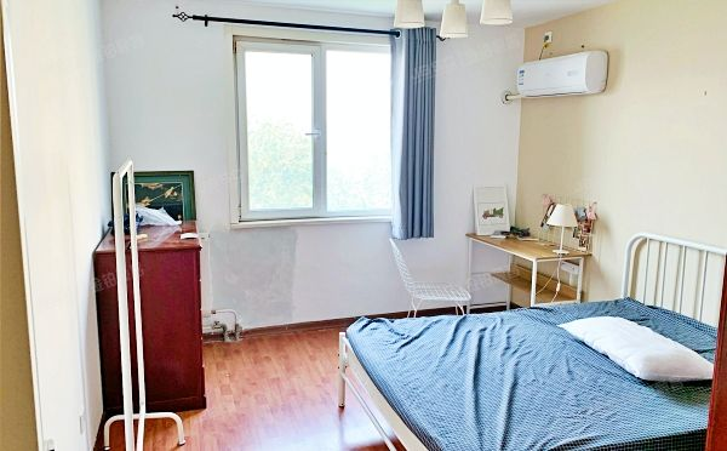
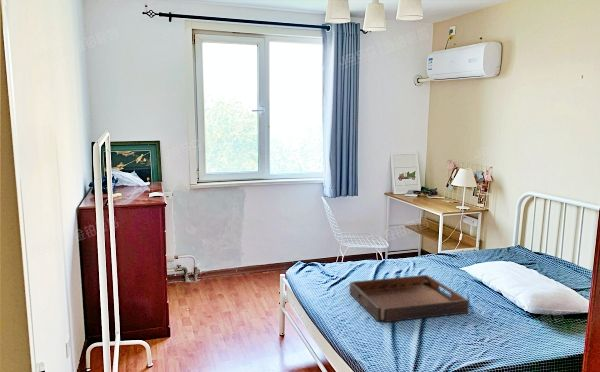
+ serving tray (405, 296)
